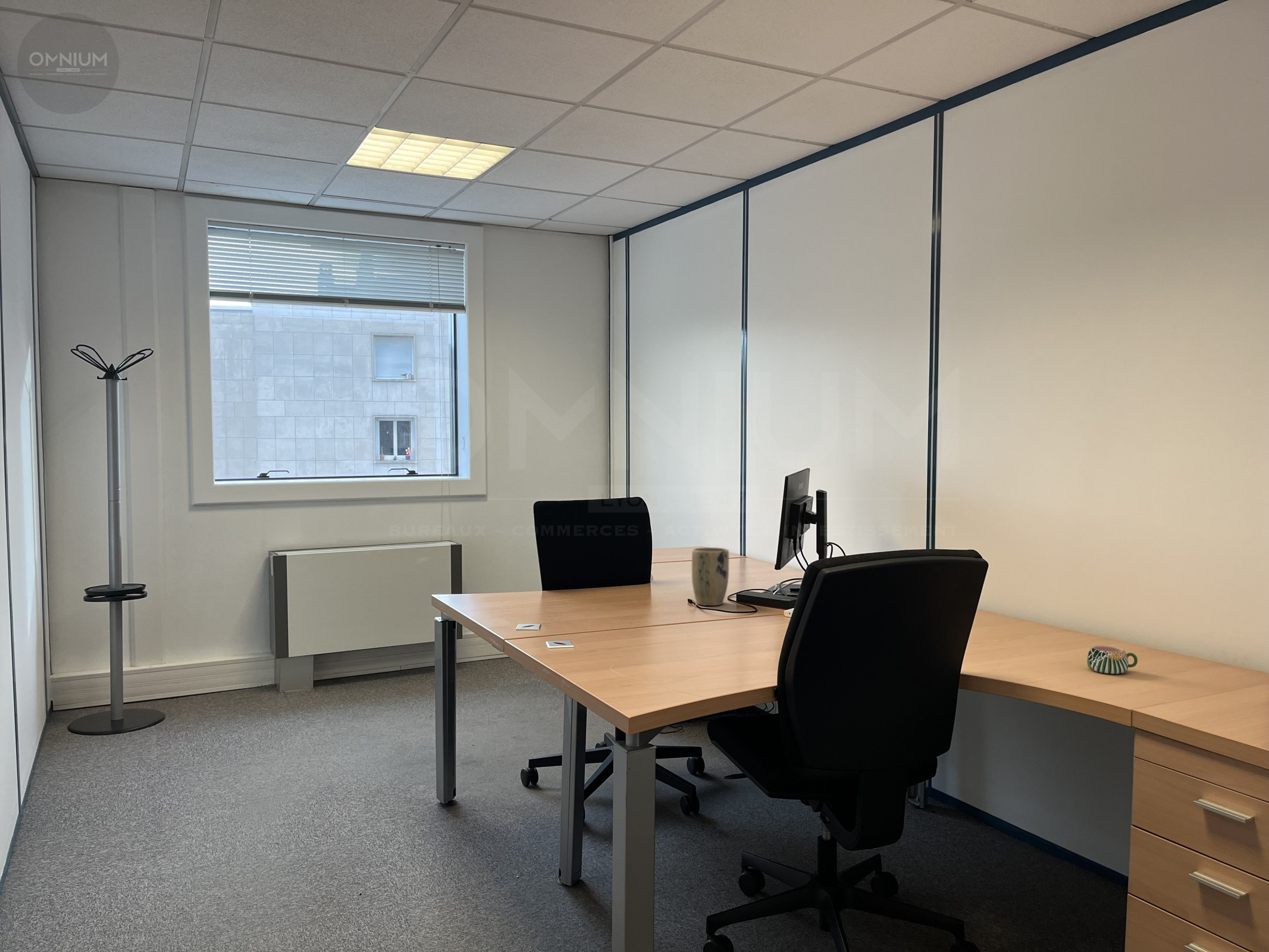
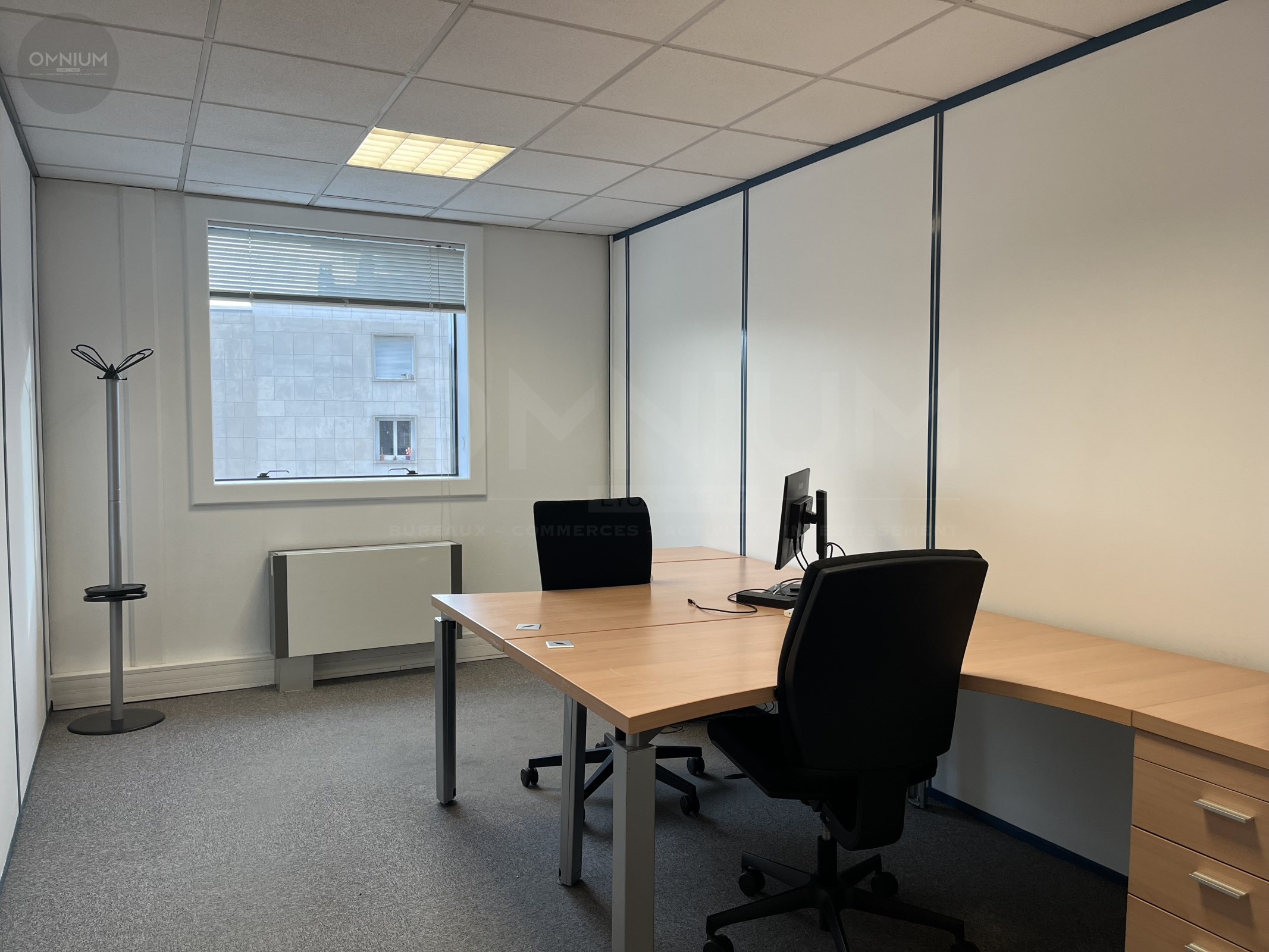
- mug (1113, 659)
- plant pot (710, 576)
